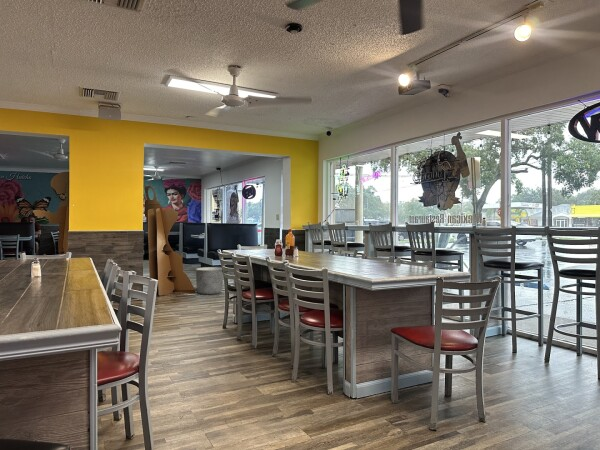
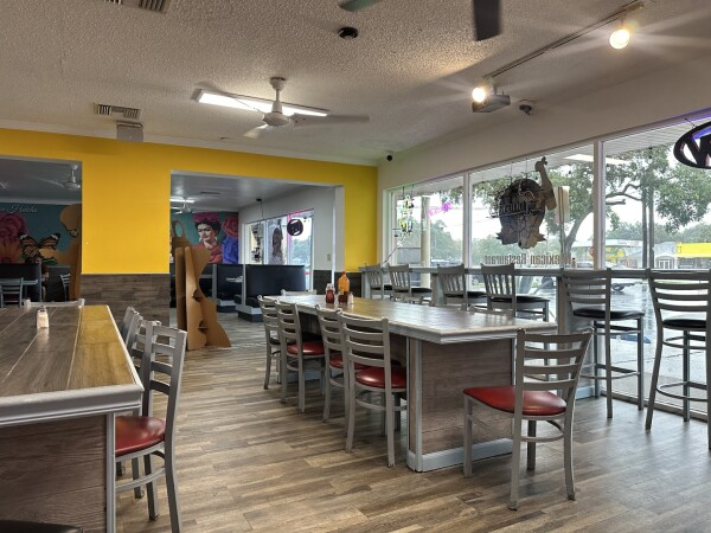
- planter (209, 280)
